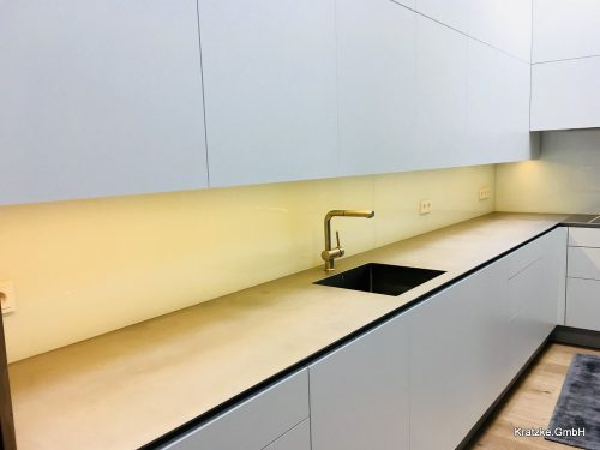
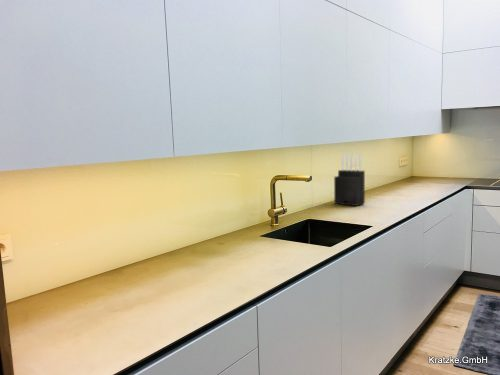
+ knife block (348, 179)
